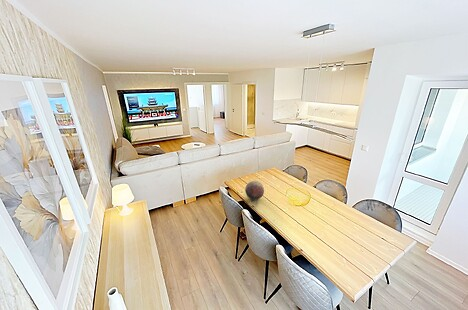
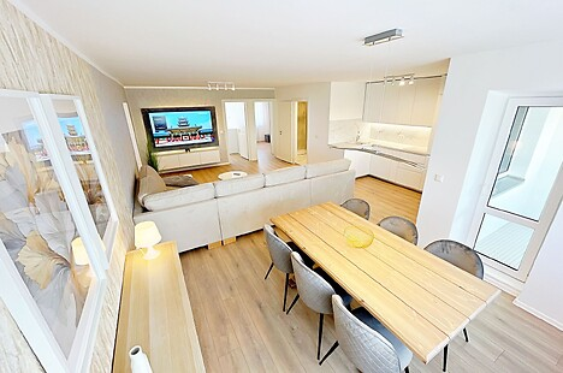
- decorative orb (254, 190)
